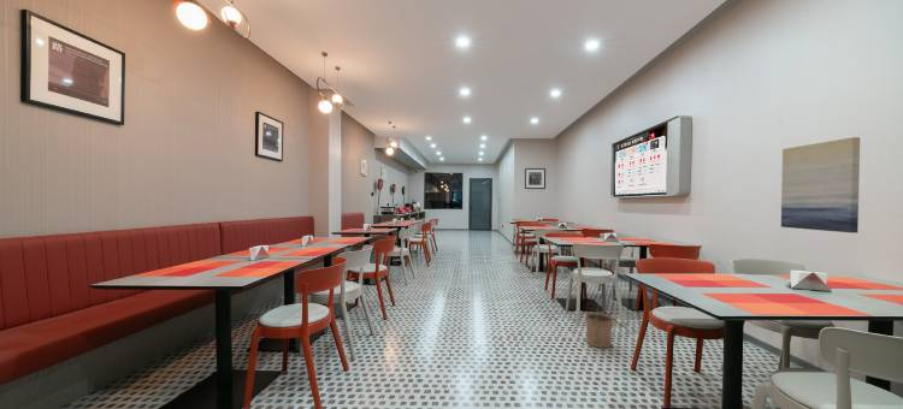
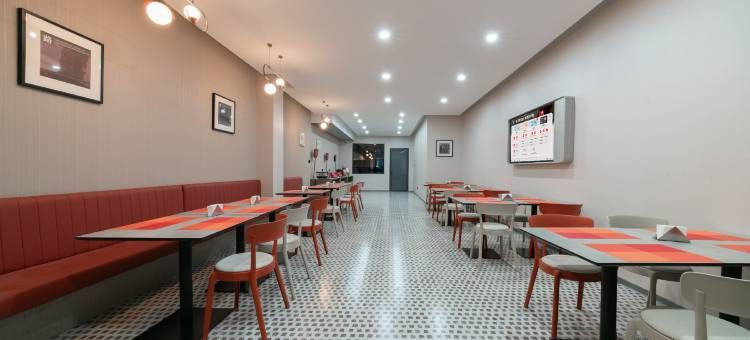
- bucket (598, 321)
- wall art (816, 186)
